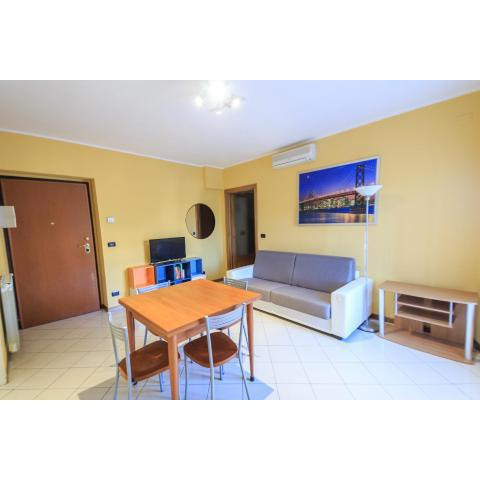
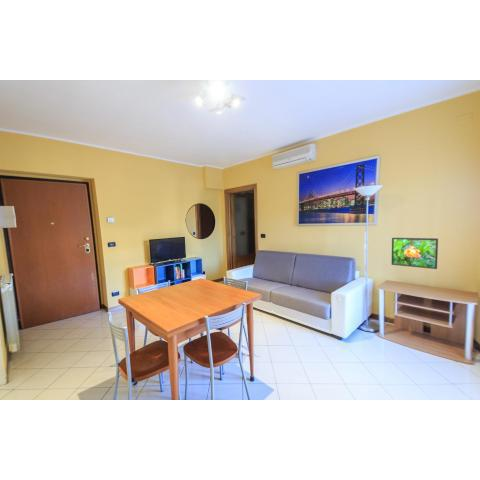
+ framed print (413, 252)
